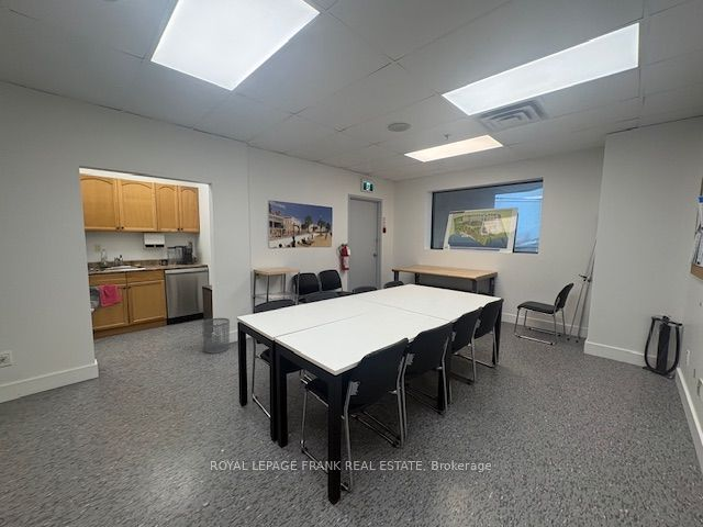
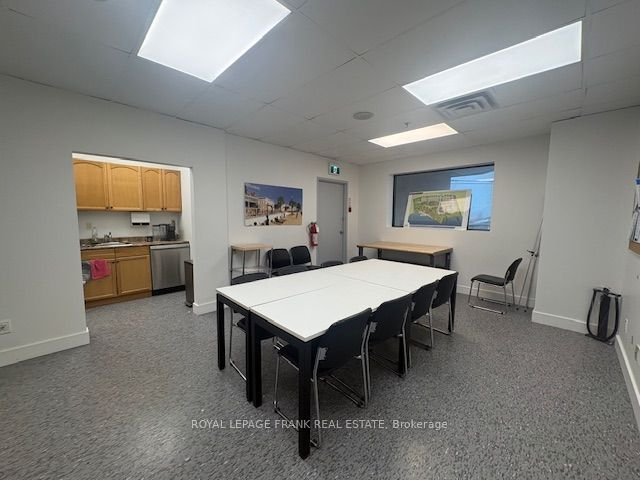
- waste bin (216, 335)
